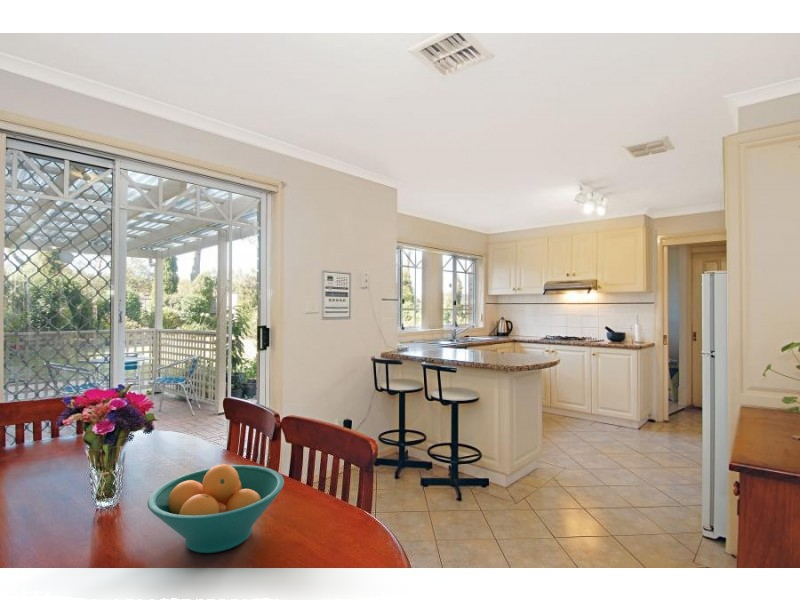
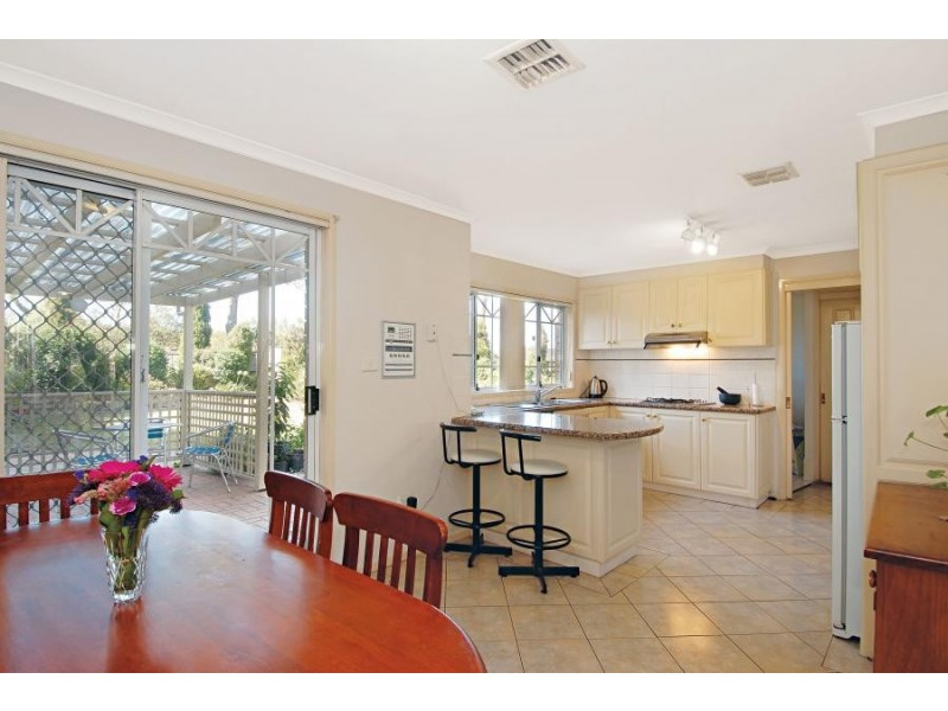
- fruit bowl (219, 501)
